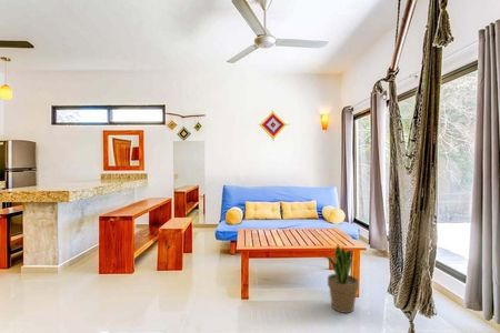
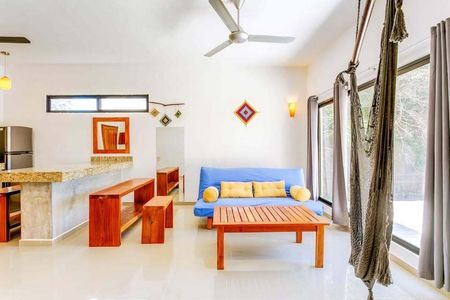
- potted plant (340, 276)
